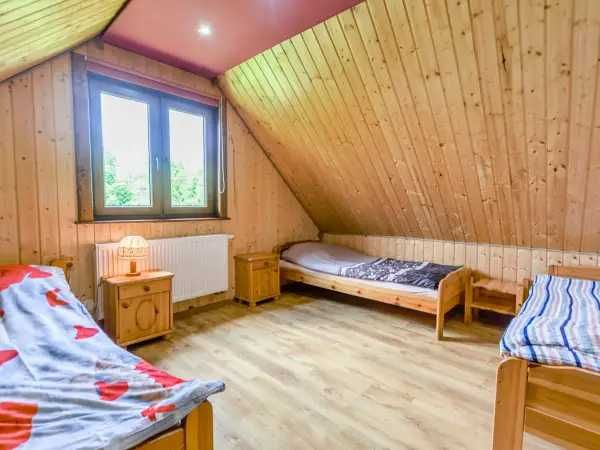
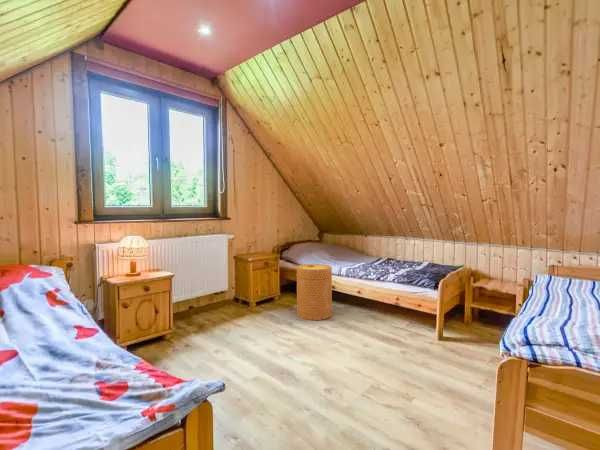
+ basket (314, 290)
